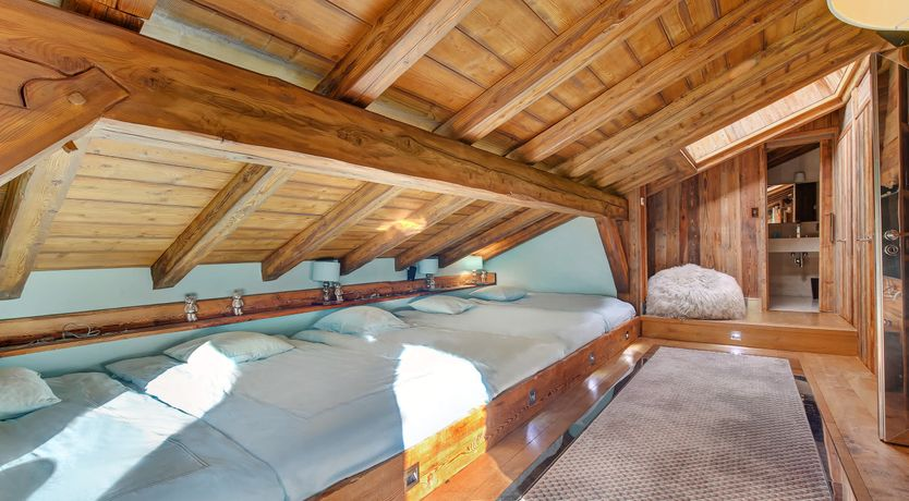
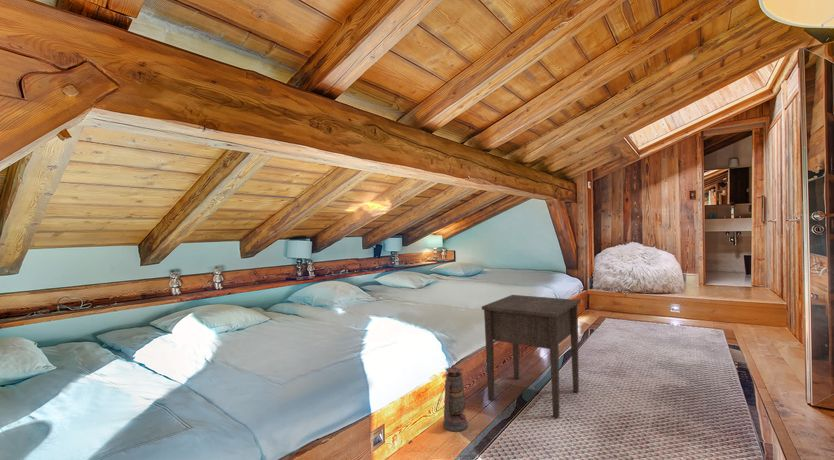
+ lantern (453, 396)
+ nightstand (533, 346)
